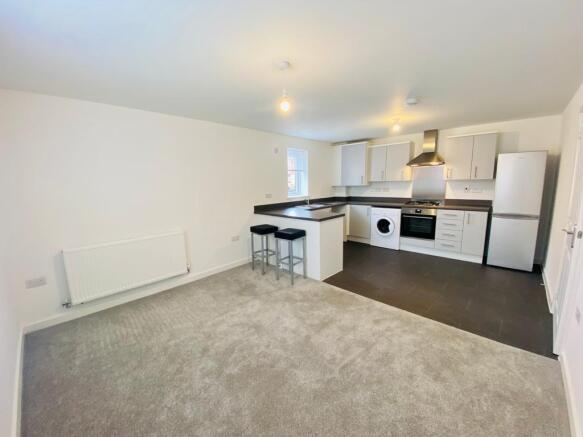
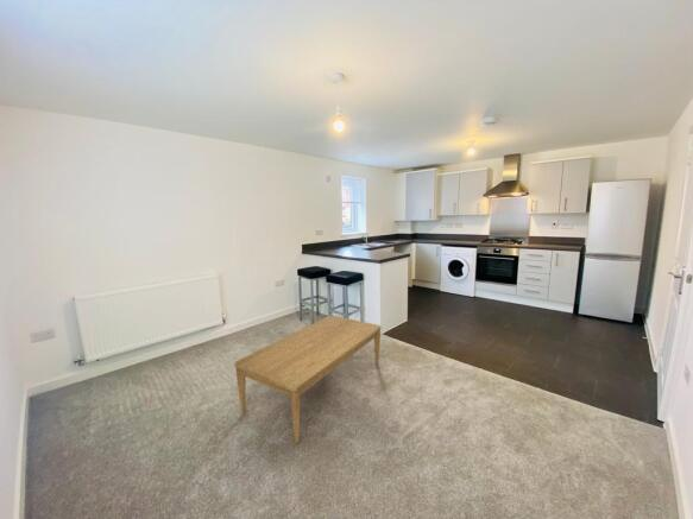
+ coffee table (319, 363)
